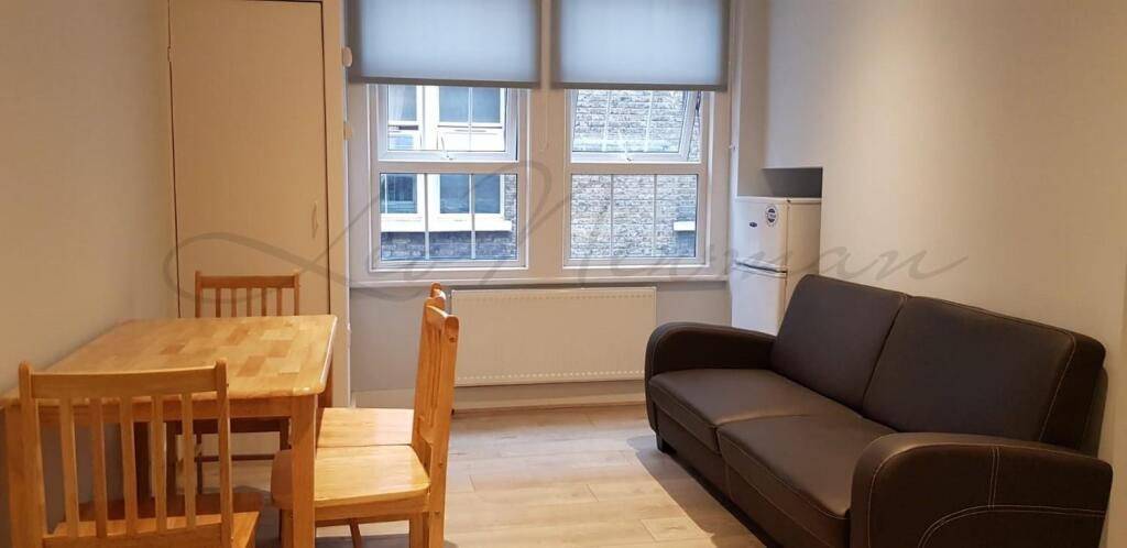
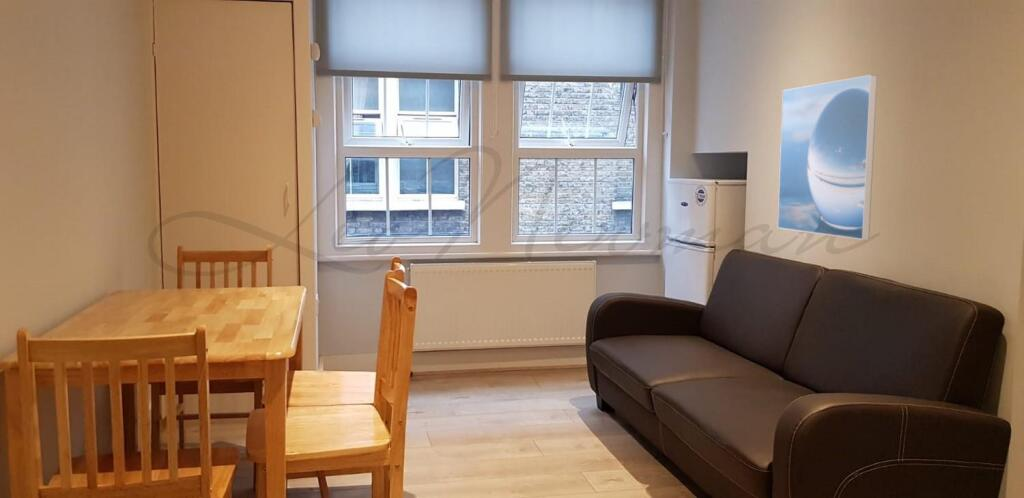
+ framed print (822, 159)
